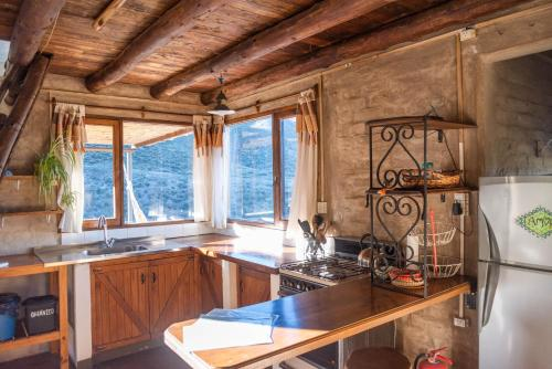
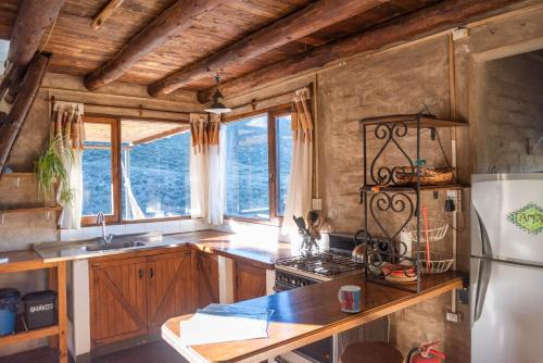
+ mug (348, 298)
